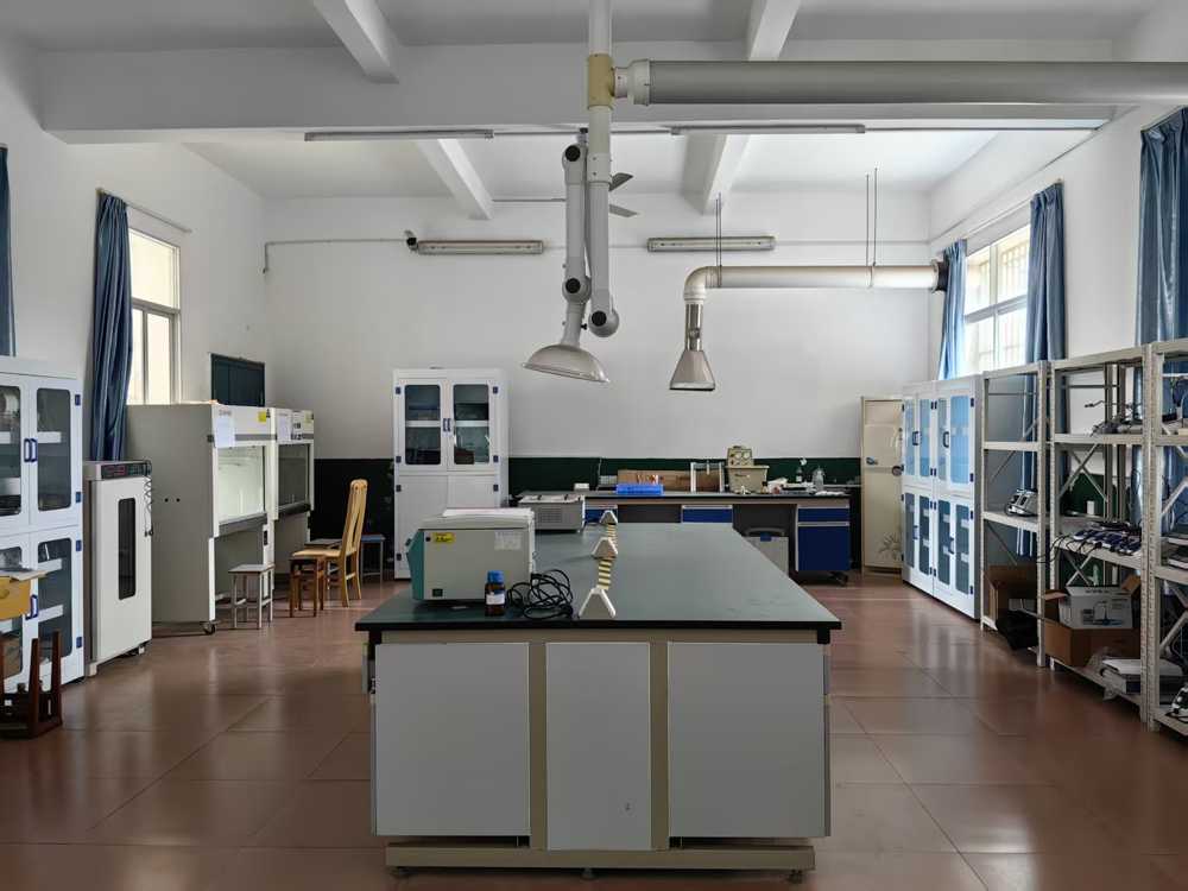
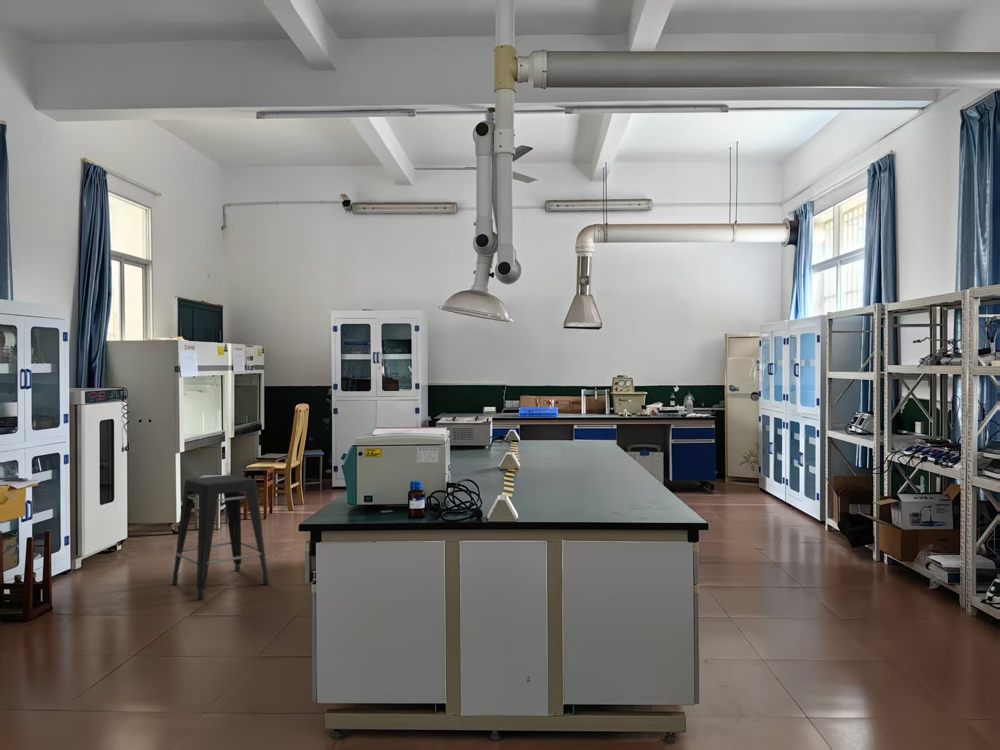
+ stool (213, 529)
